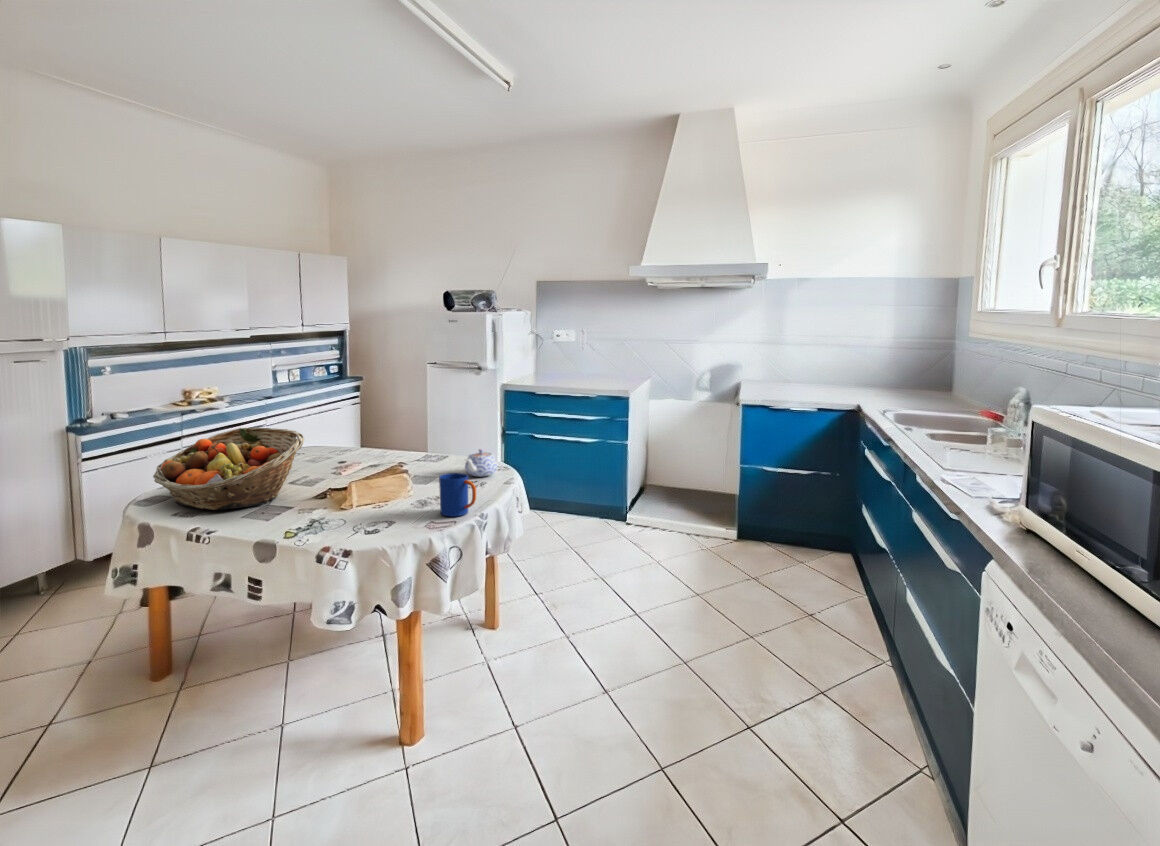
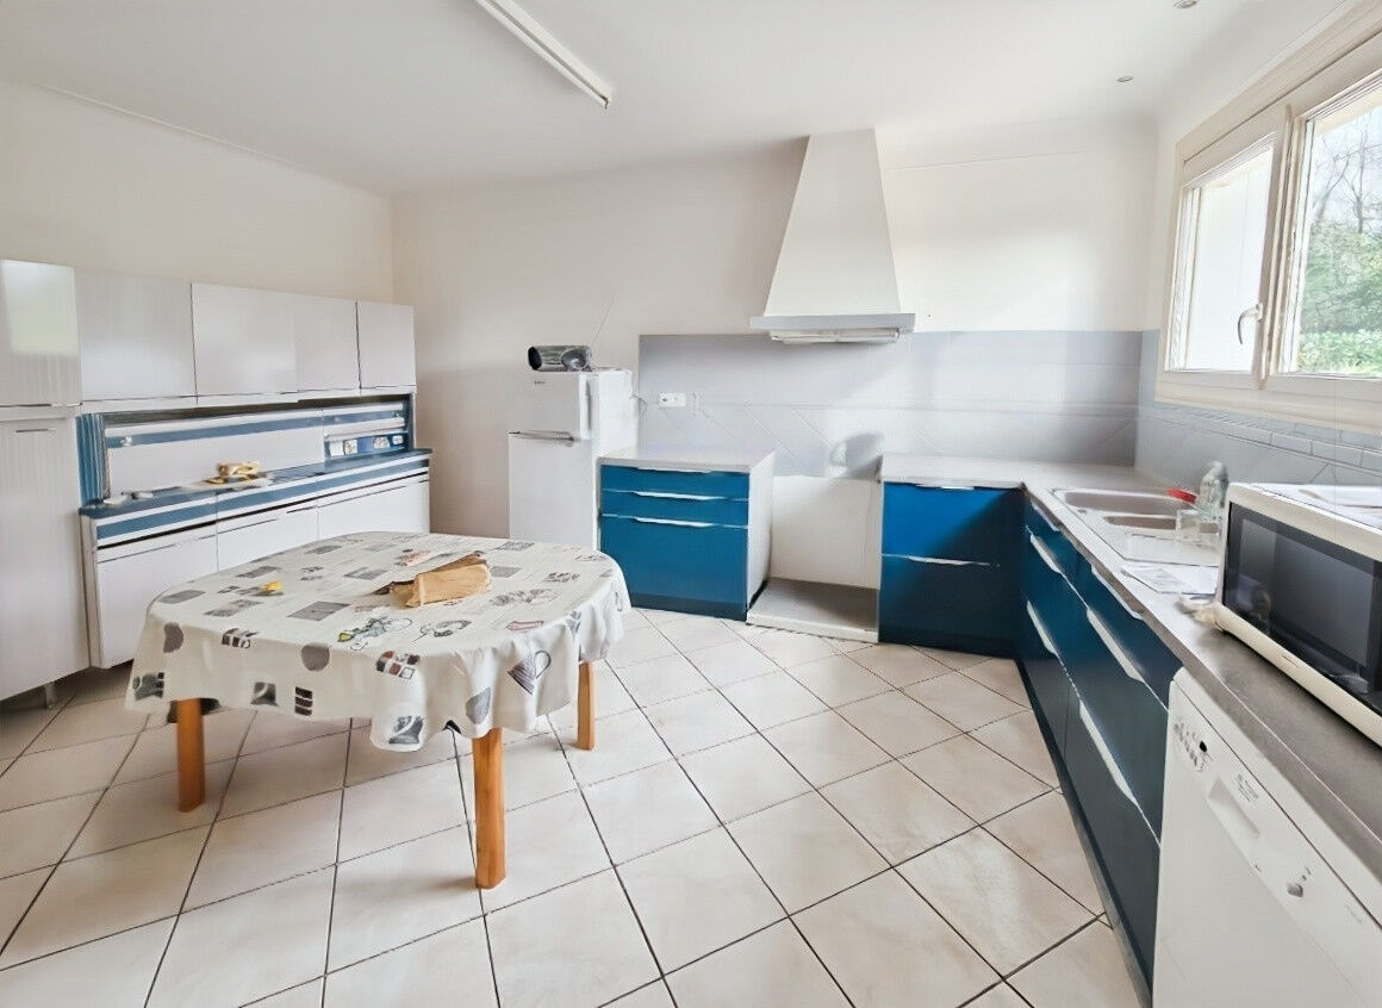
- teapot (480, 462)
- fruit basket (232, 466)
- mug (459, 495)
